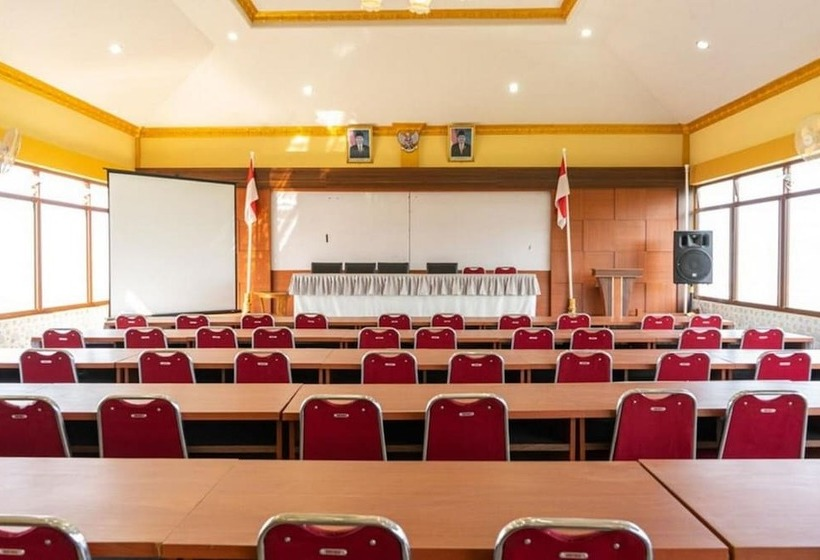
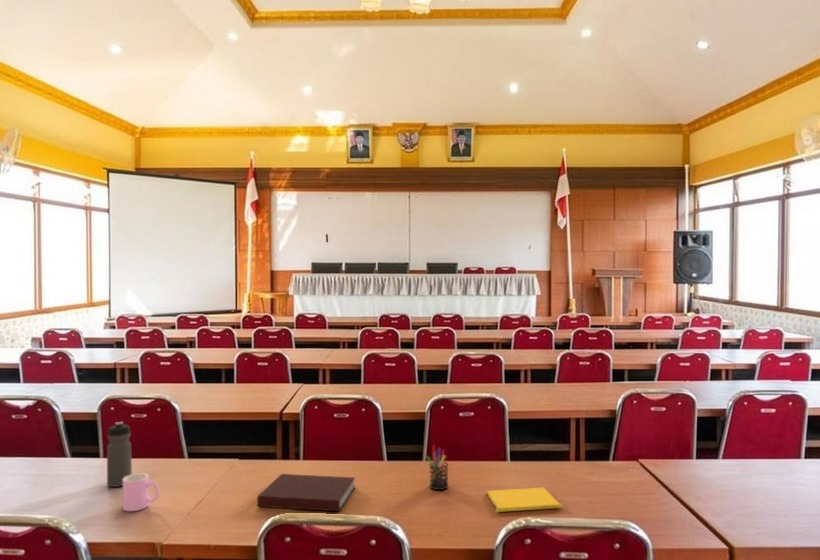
+ cup (141, 492)
+ water bottle (119, 452)
+ notebook (308, 491)
+ folder (522, 499)
+ pen holder (436, 467)
